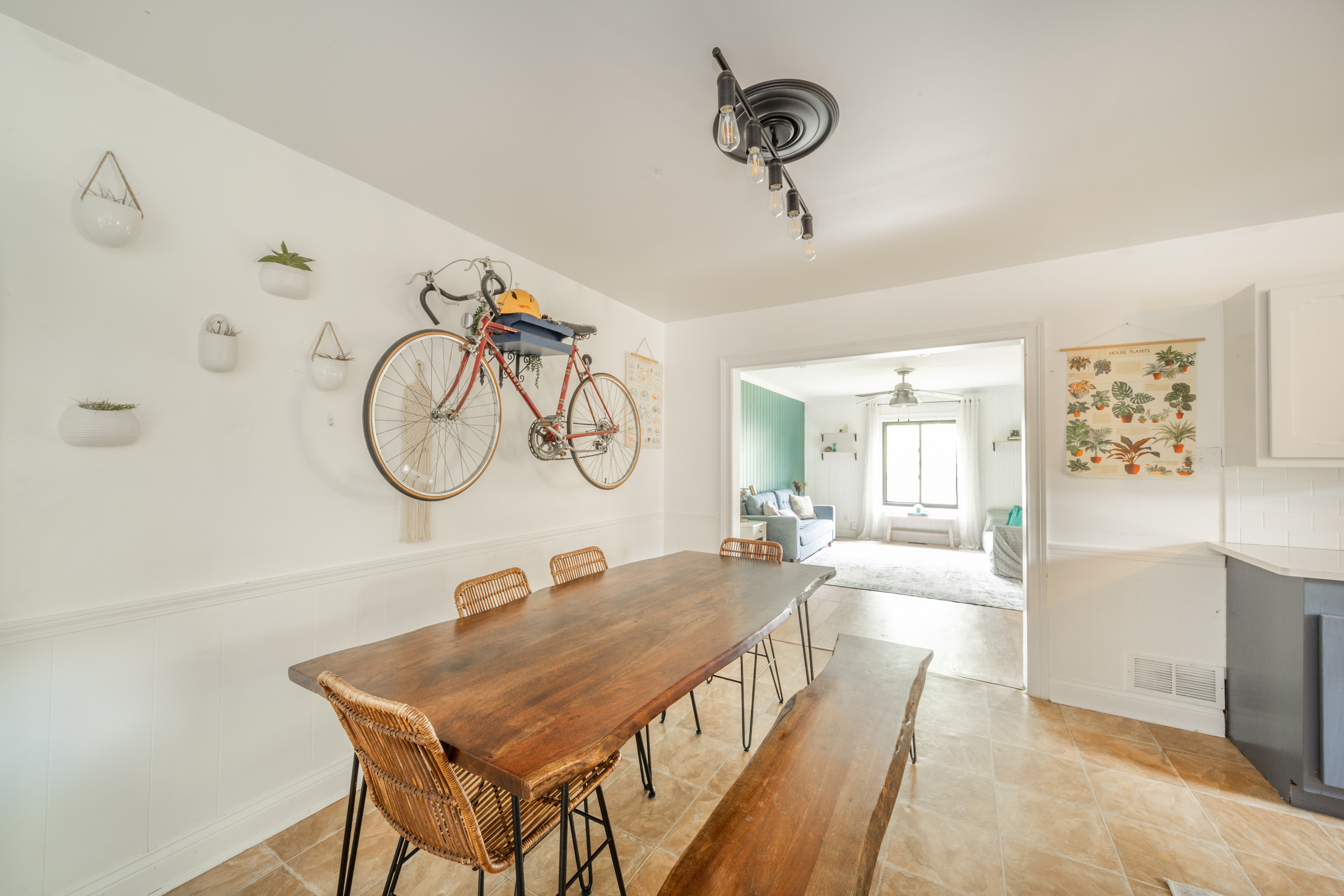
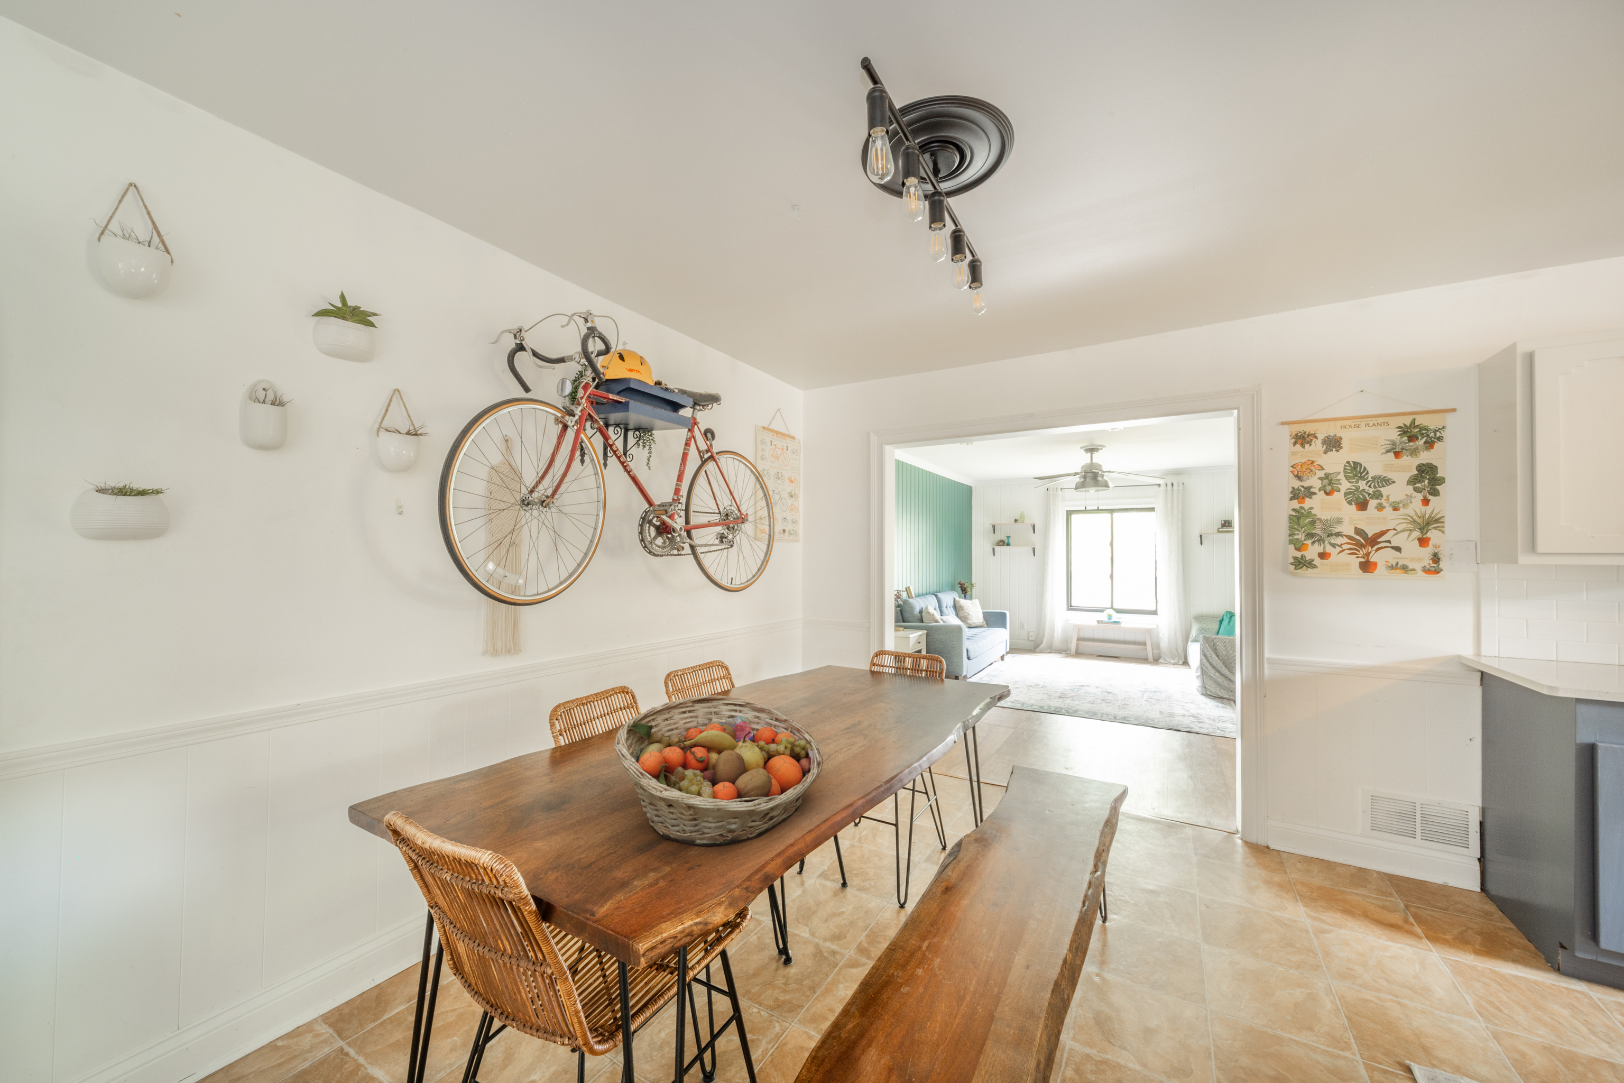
+ fruit basket (724, 761)
